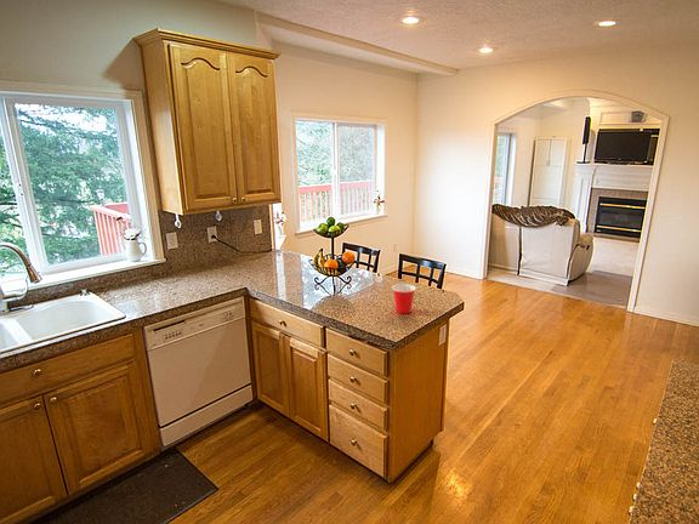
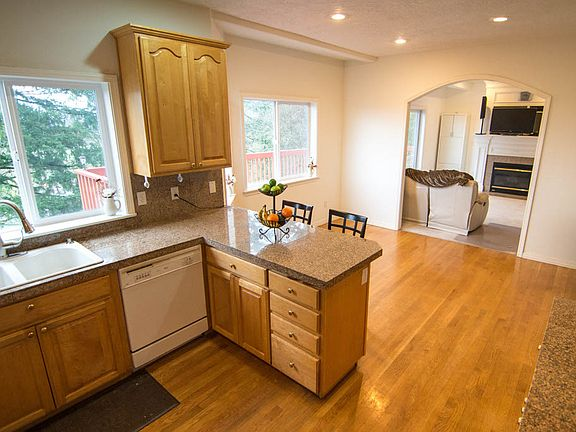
- cup (403, 298)
